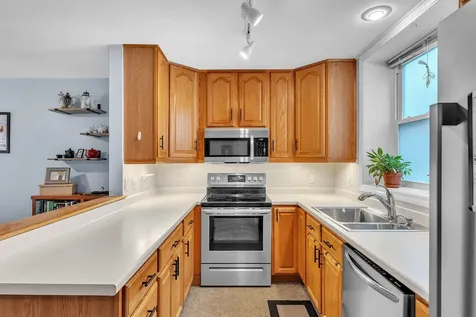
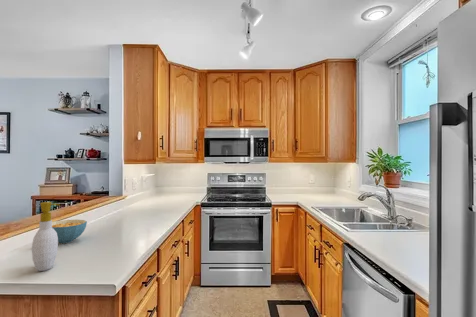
+ cereal bowl (65, 232)
+ soap bottle (46, 234)
